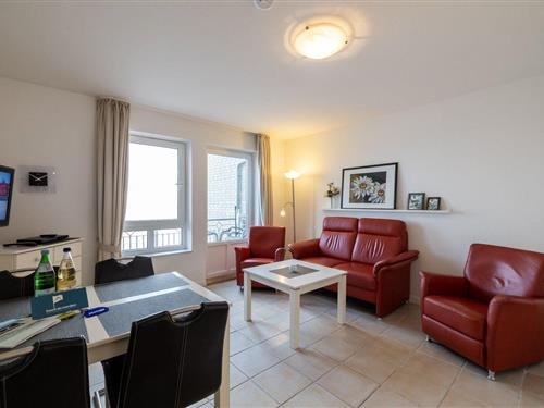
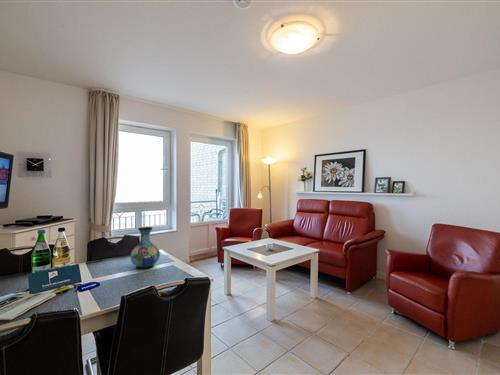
+ vase (145, 246)
